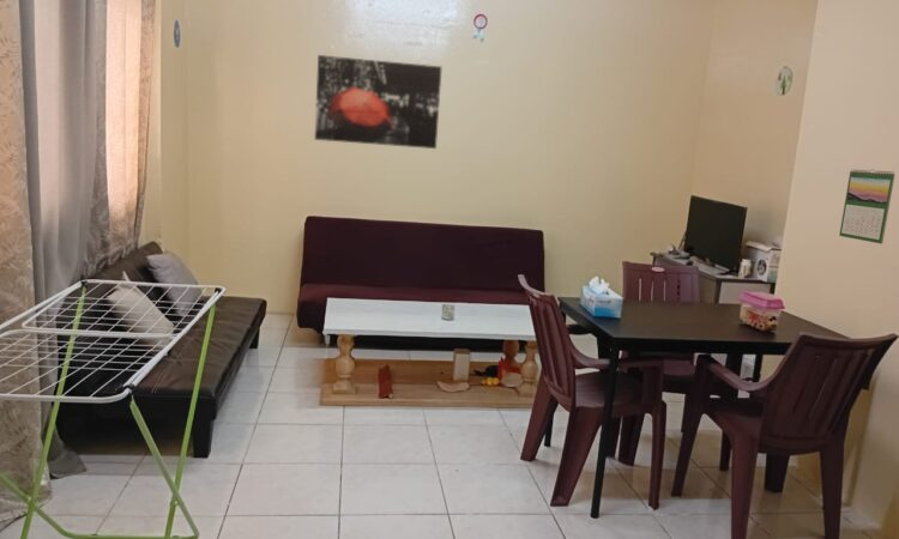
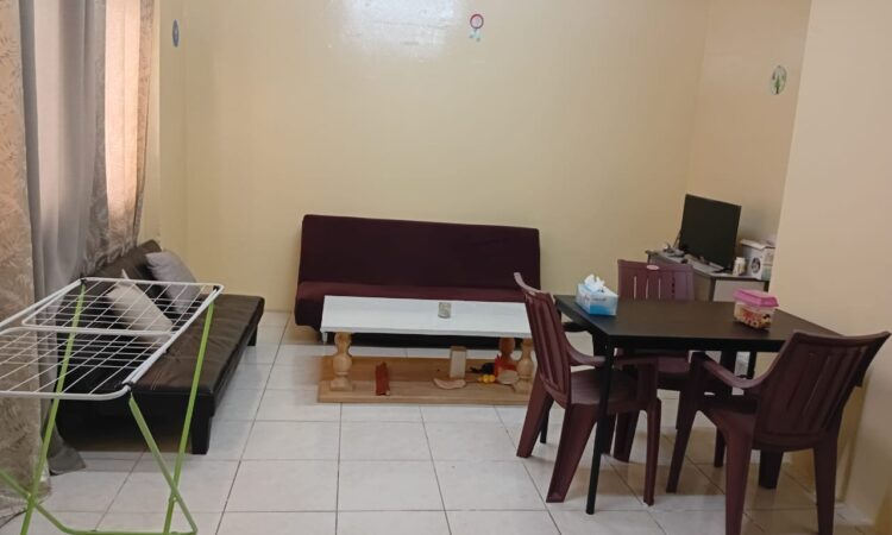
- wall art (378, 103)
- calendar (865, 204)
